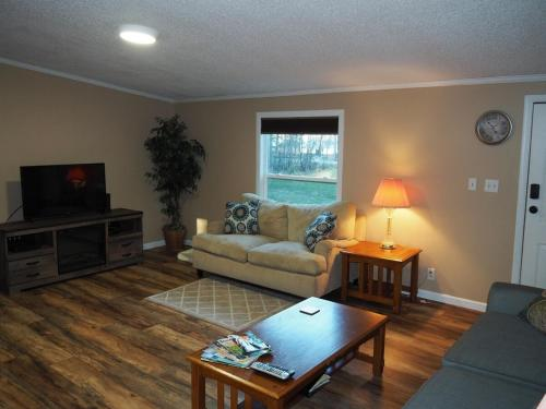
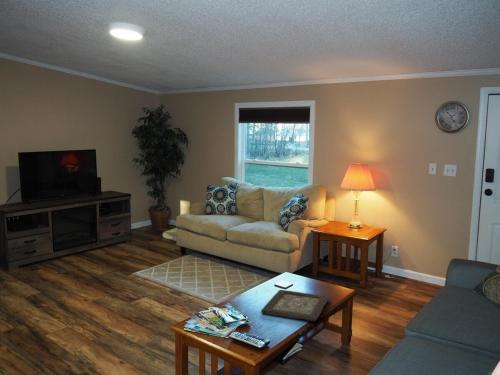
+ decorative tray (296, 304)
